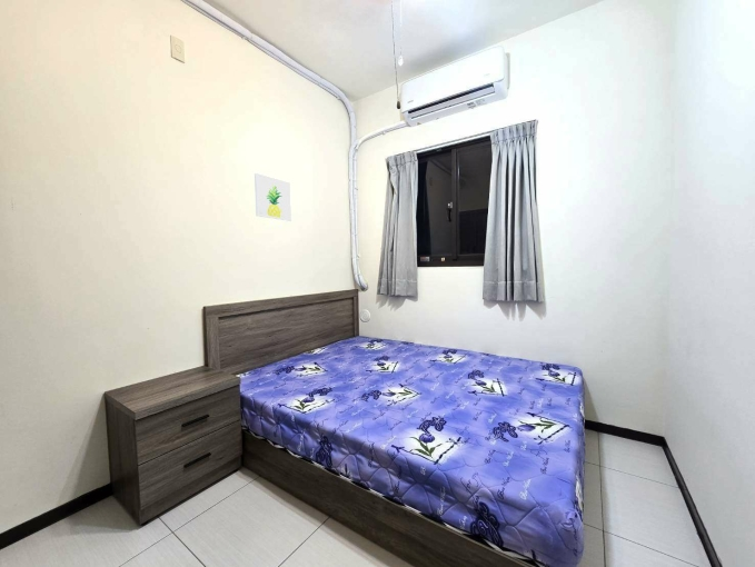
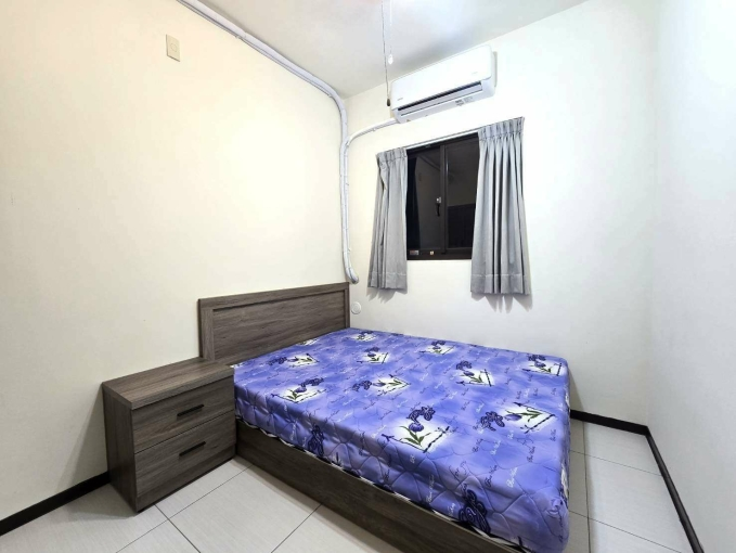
- wall art (274, 198)
